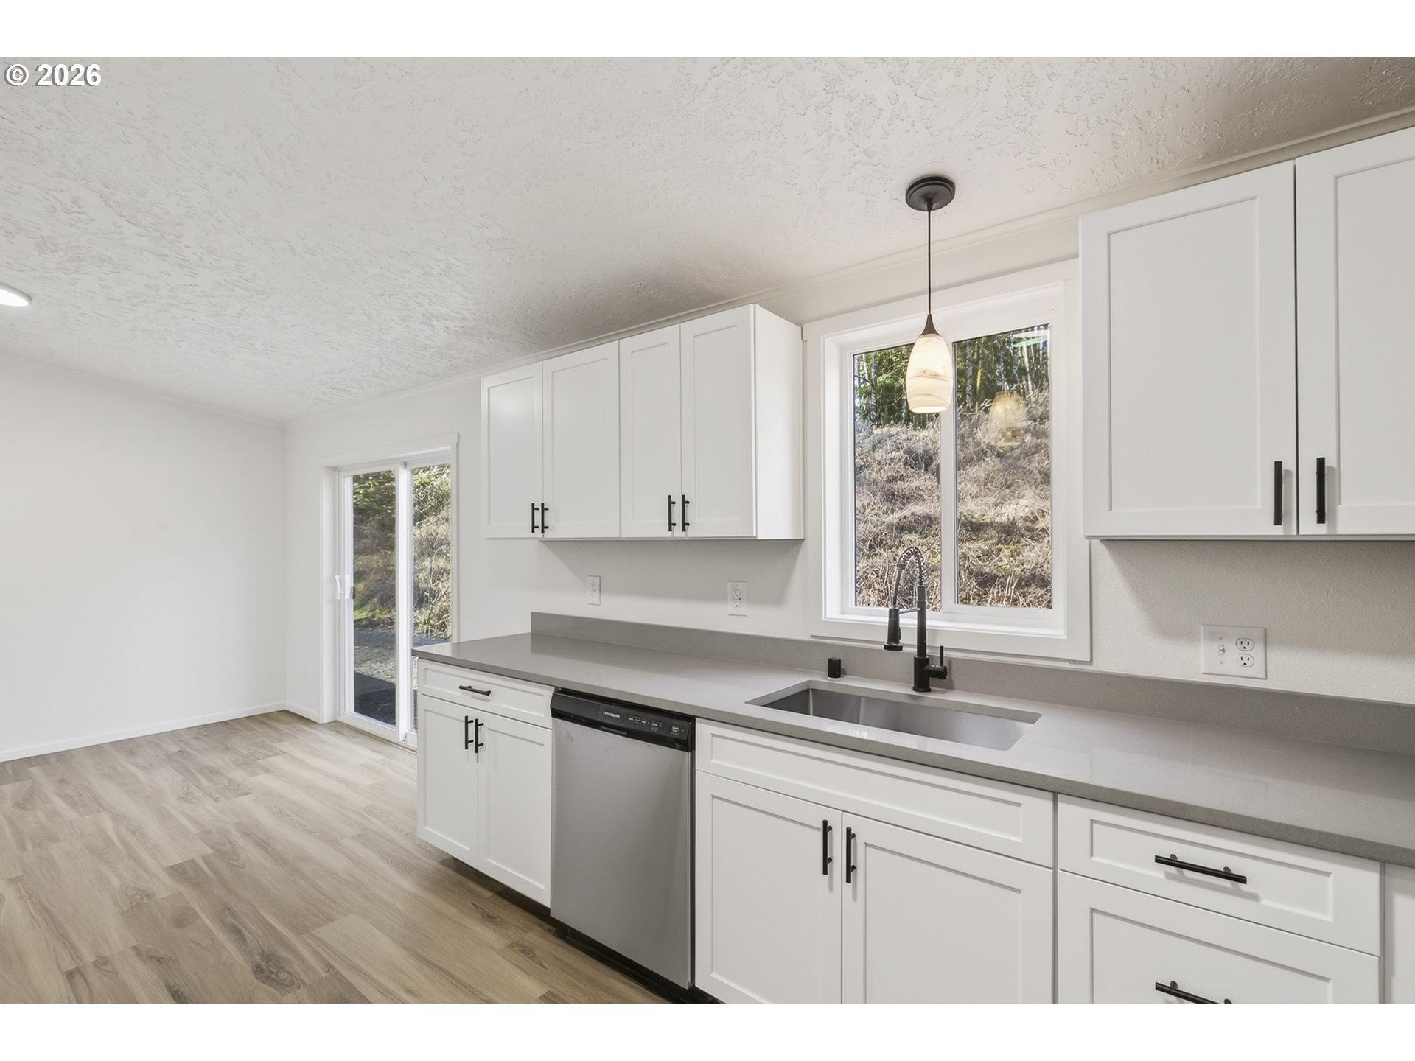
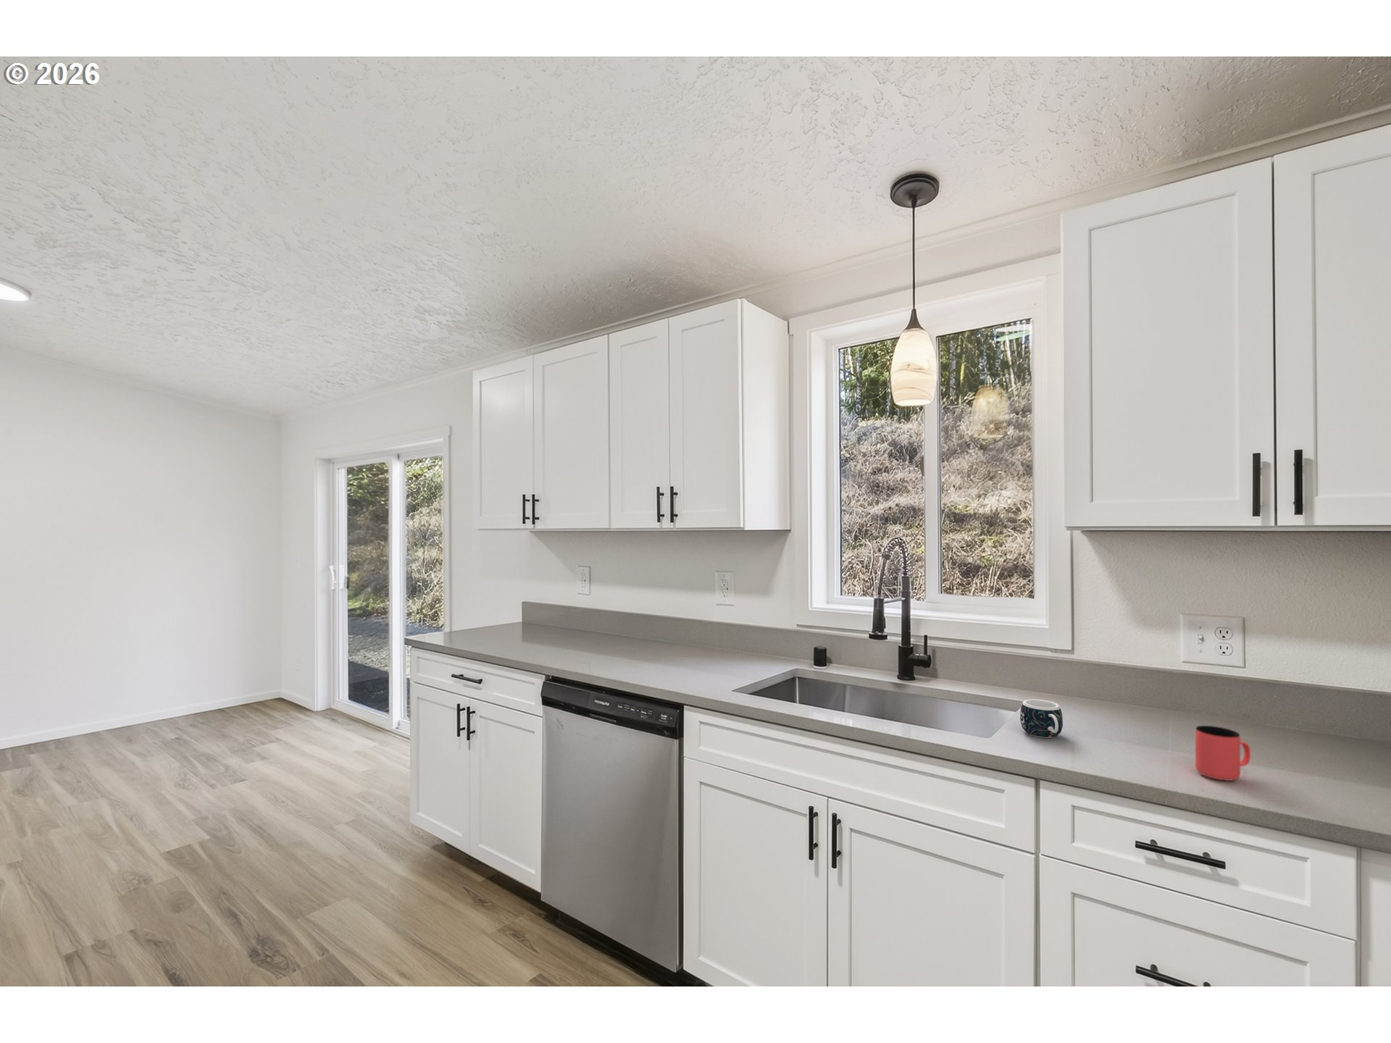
+ mug (1044, 720)
+ cup (1225, 753)
